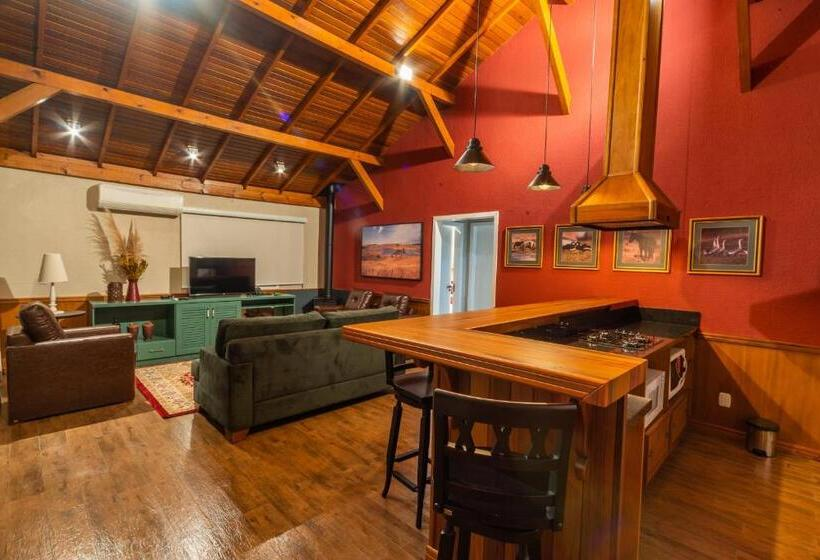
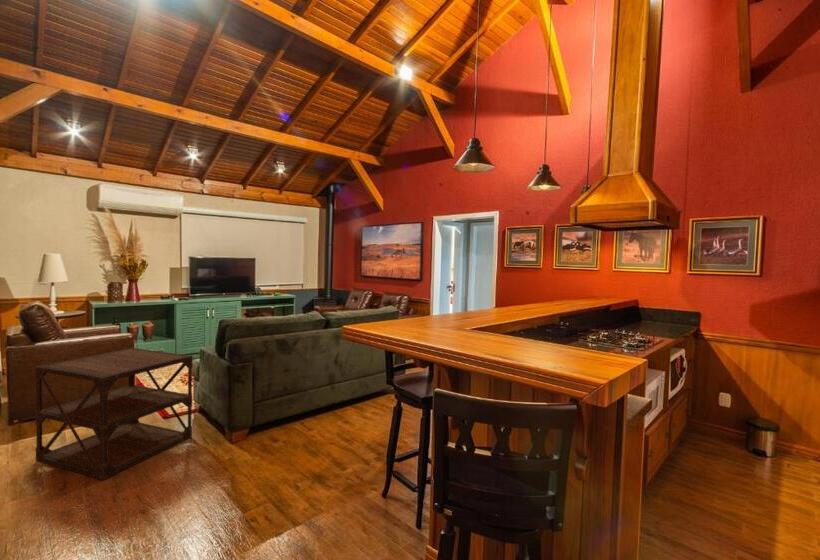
+ side table (119, 404)
